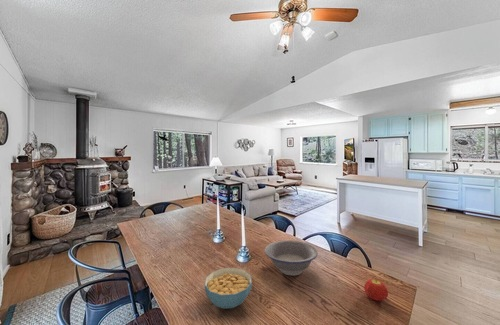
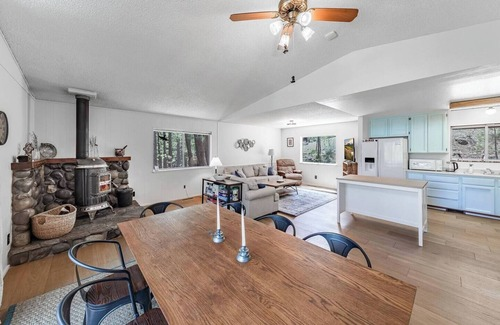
- cereal bowl (228, 291)
- bowl (290, 259)
- fruit (375, 288)
